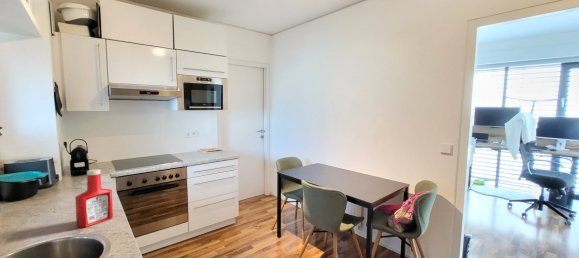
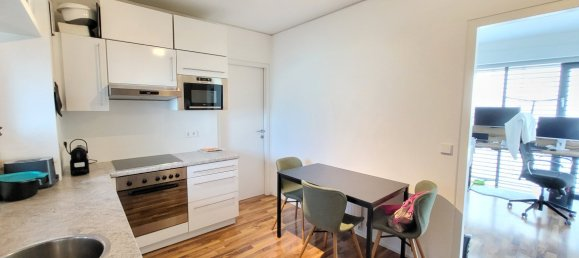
- soap bottle (94, 196)
